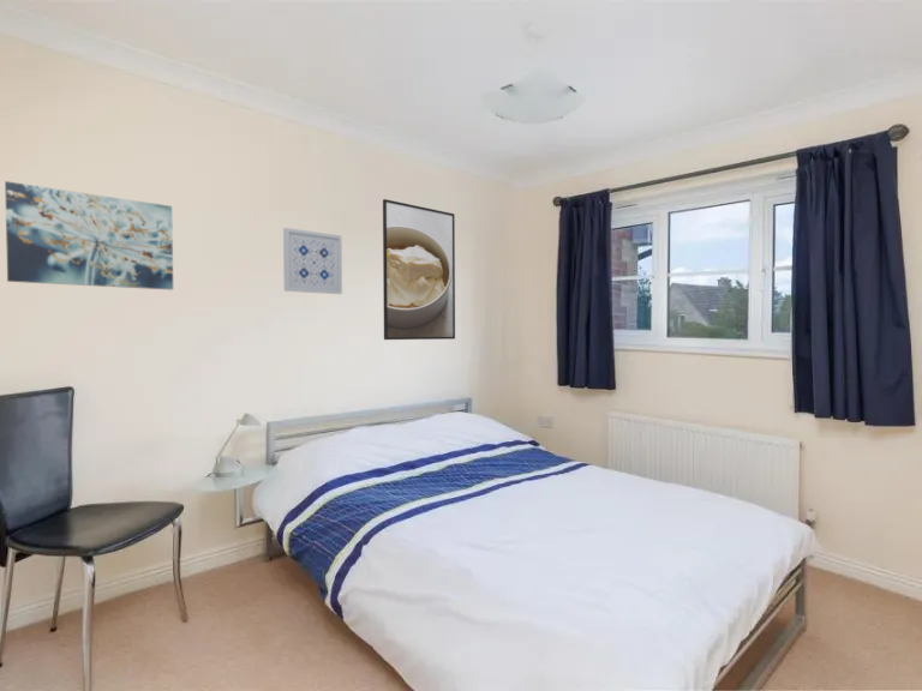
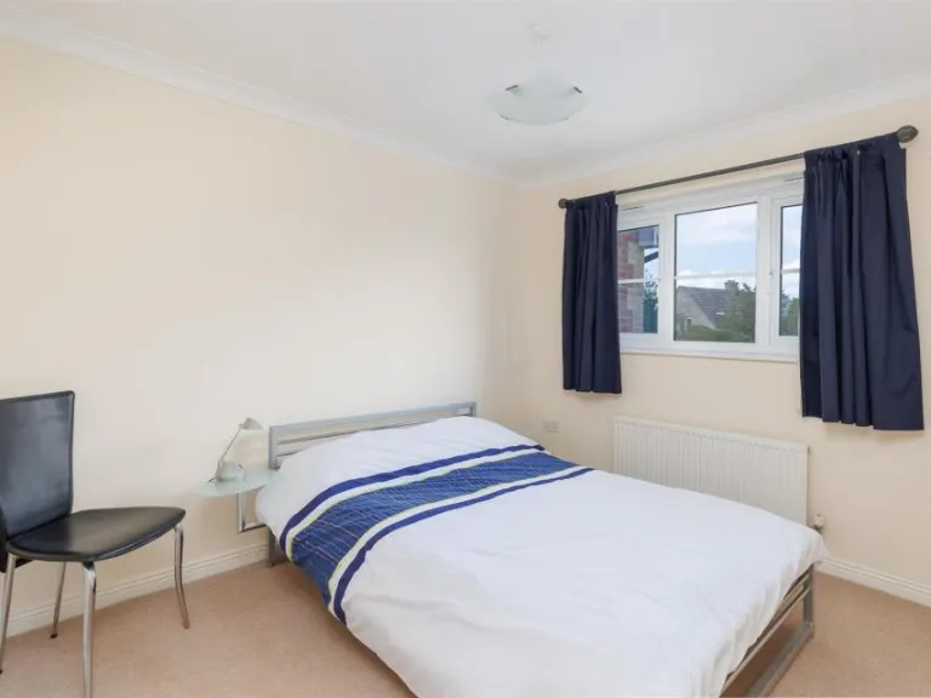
- wall art (96, 240)
- wall art (313, 262)
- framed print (420, 272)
